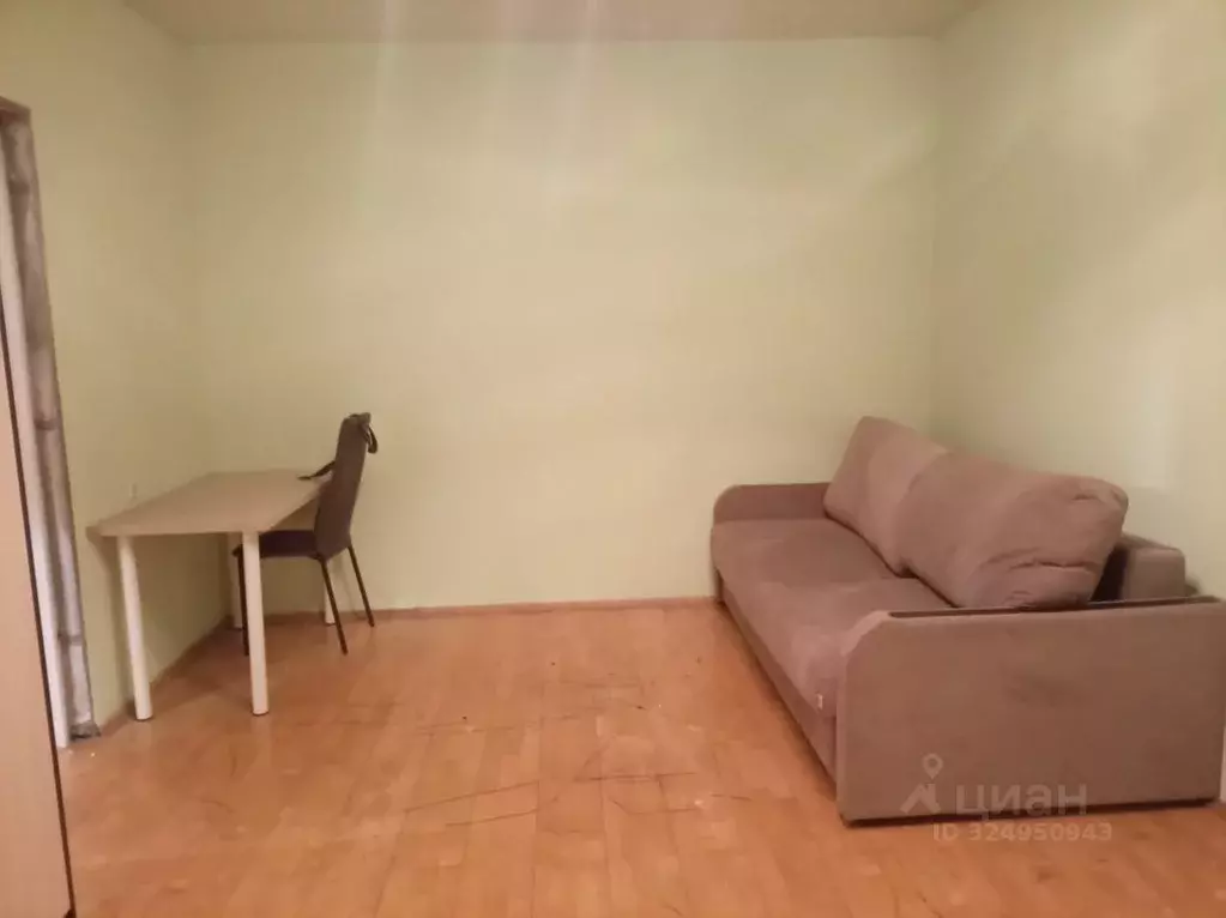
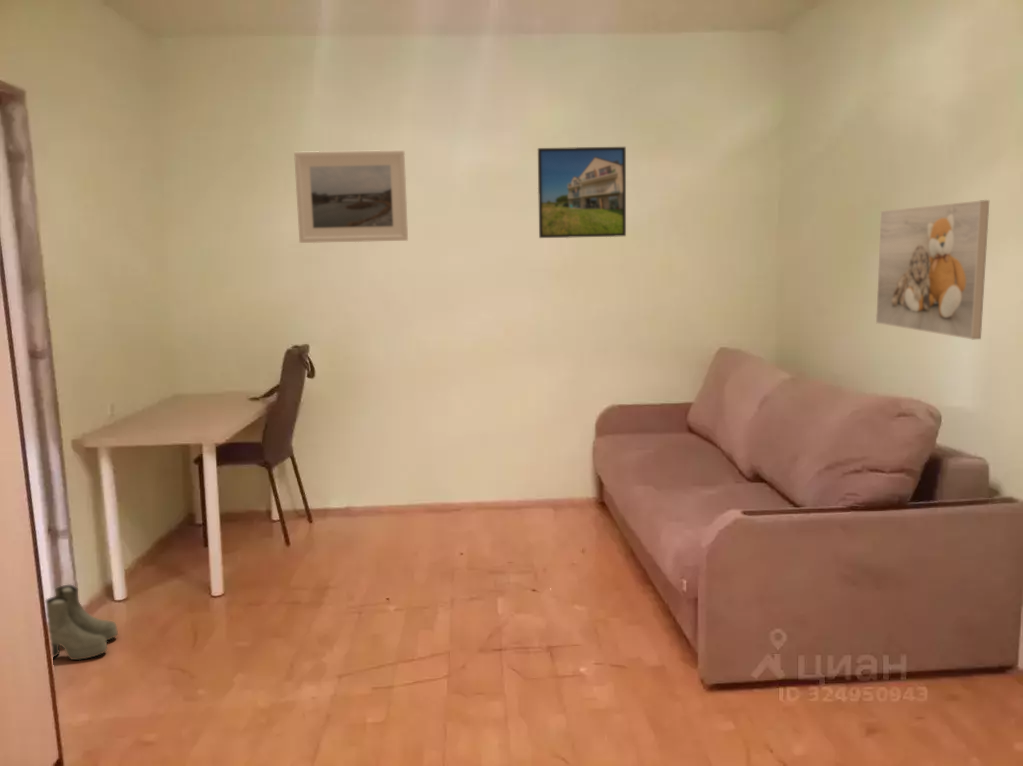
+ boots (76, 619)
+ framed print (351, 196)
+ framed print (582, 192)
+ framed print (926, 269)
